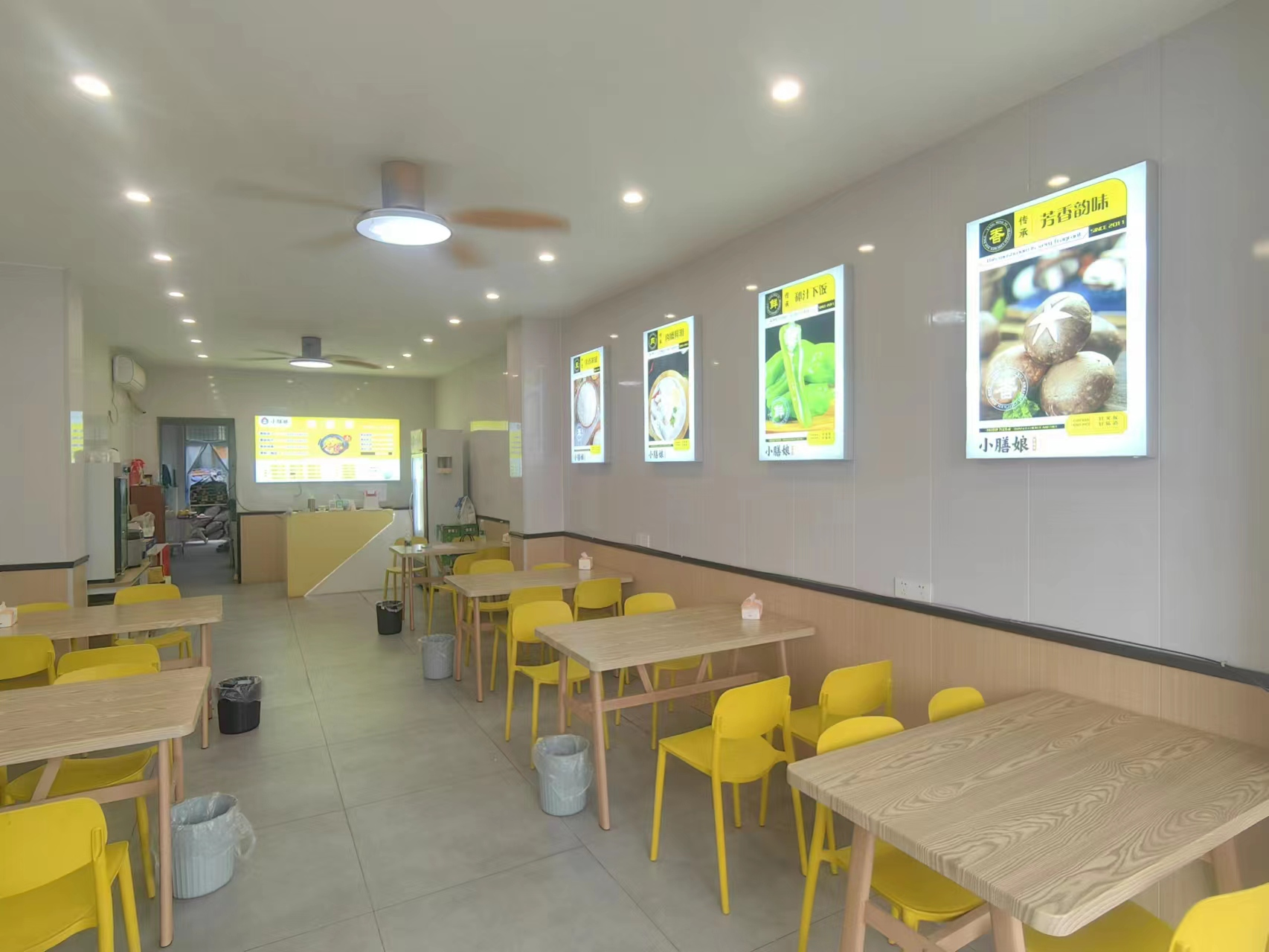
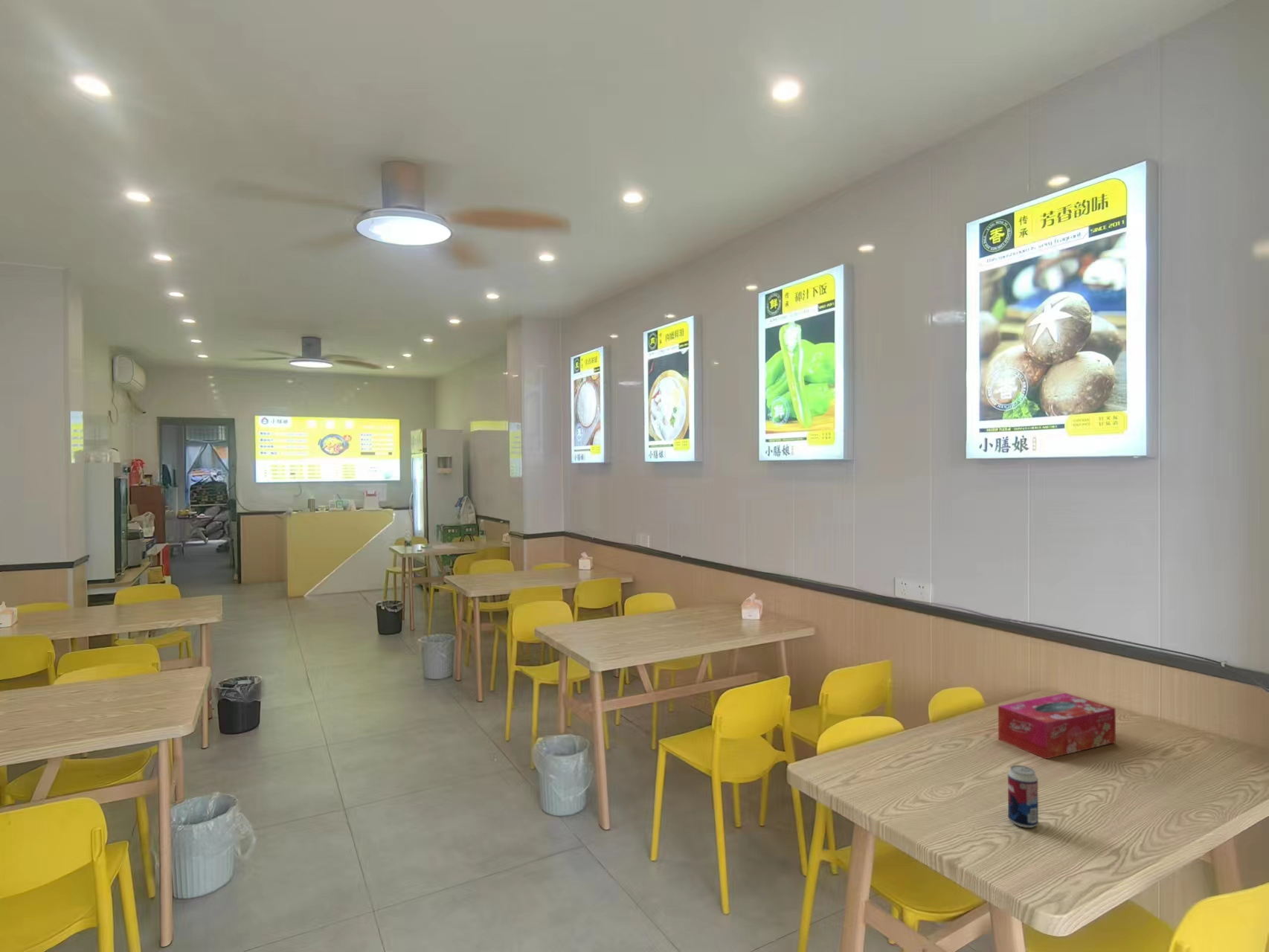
+ tissue box (1056, 724)
+ beverage can (1023, 796)
